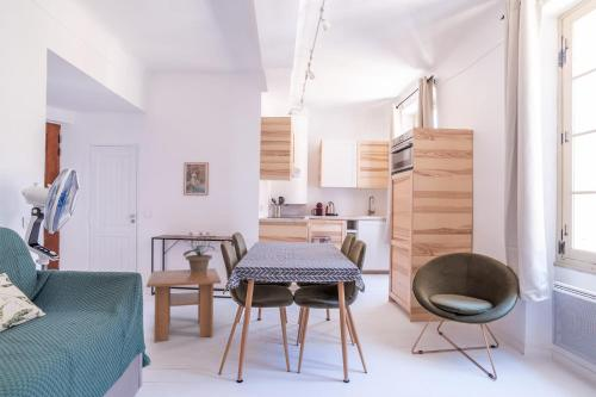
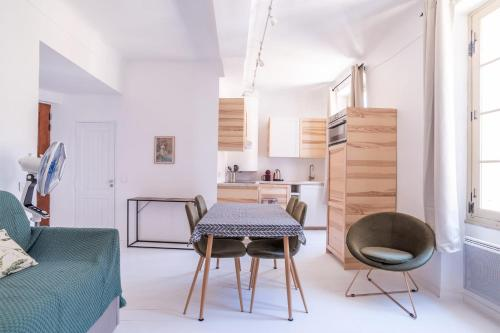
- potted plant (199, 250)
- coffee table (184, 303)
